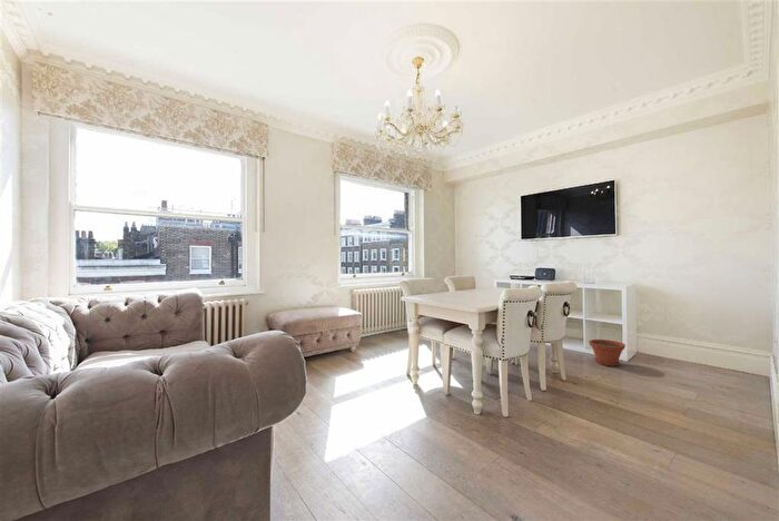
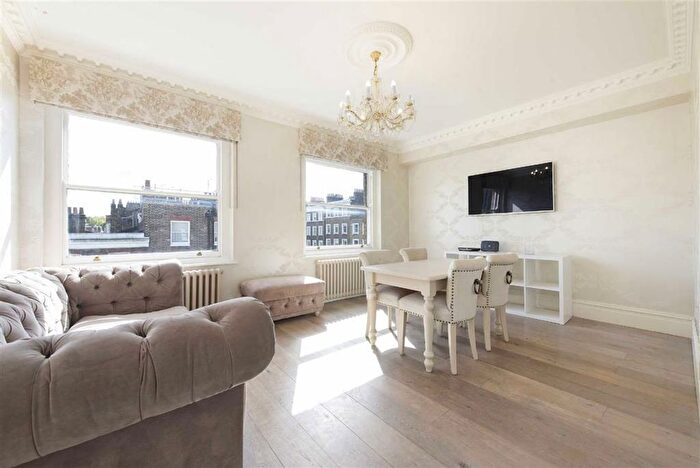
- plant pot (607, 353)
